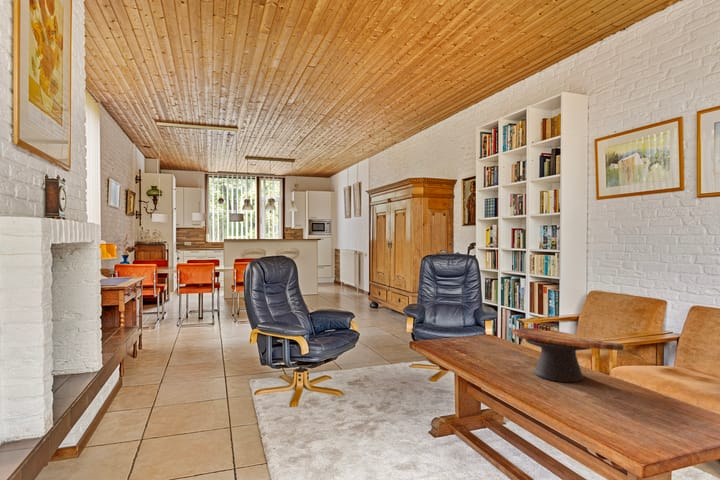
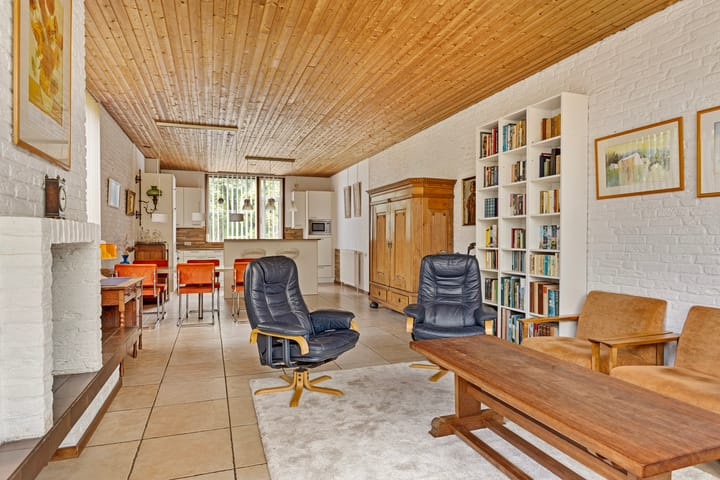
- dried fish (562, 356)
